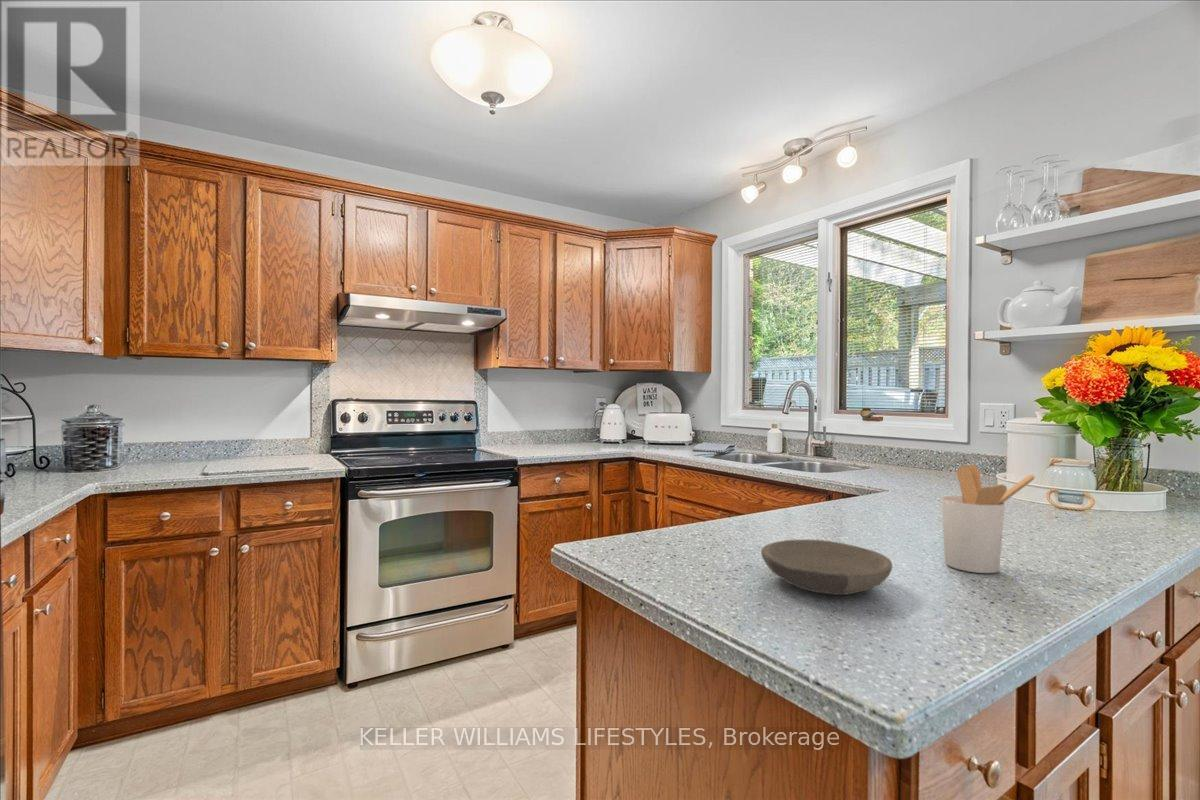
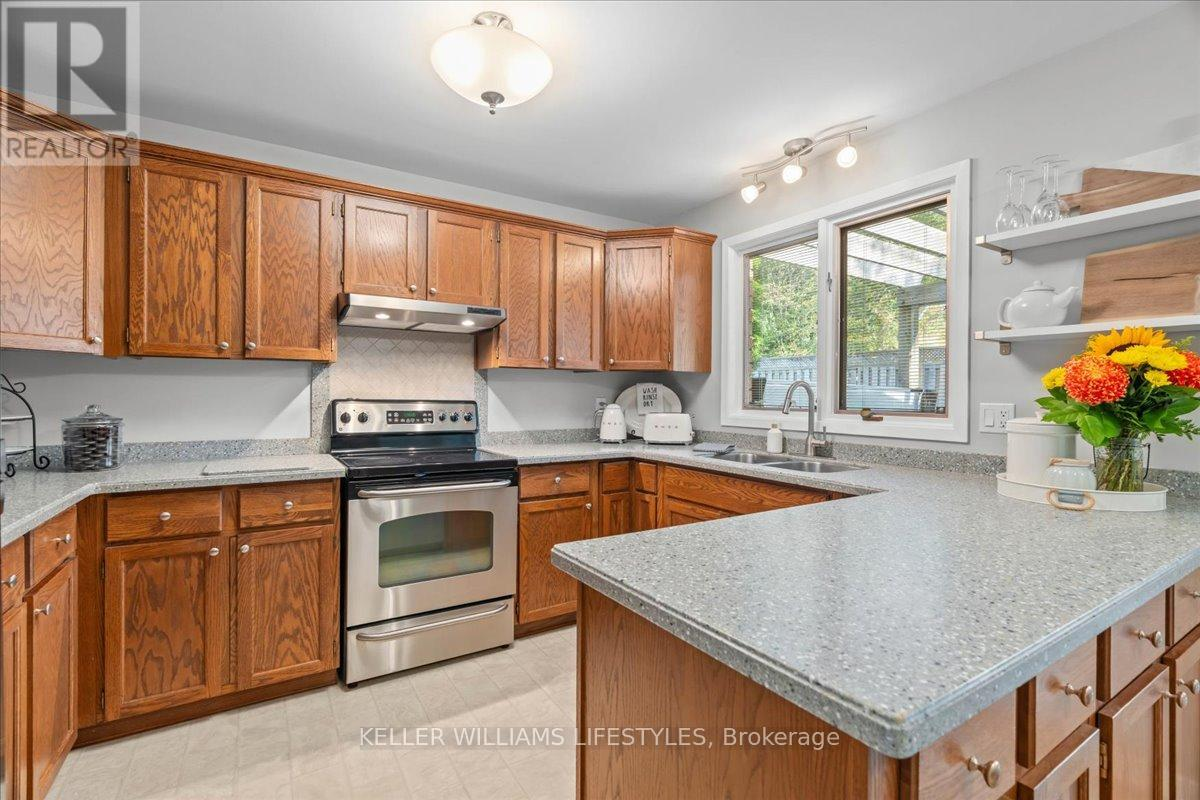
- utensil holder (988, 518)
- bowl (823, 568)
